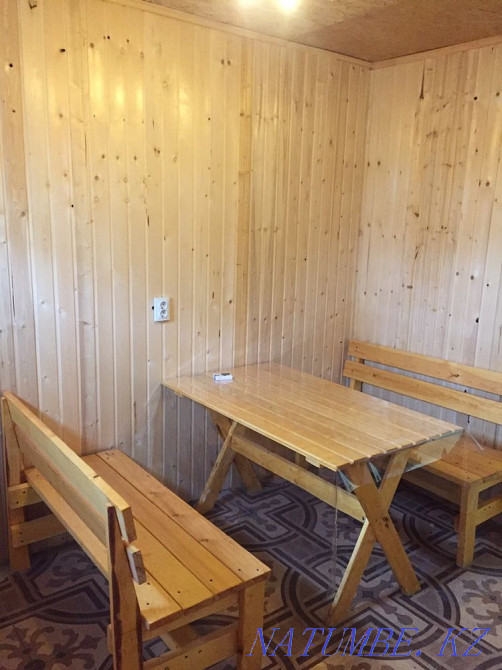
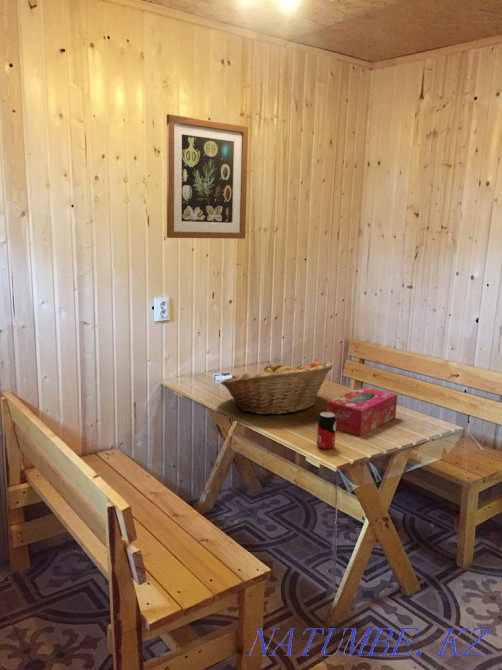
+ wall art (208, 180)
+ tissue box (362, 409)
+ fruit basket (278, 382)
+ beverage can (326, 430)
